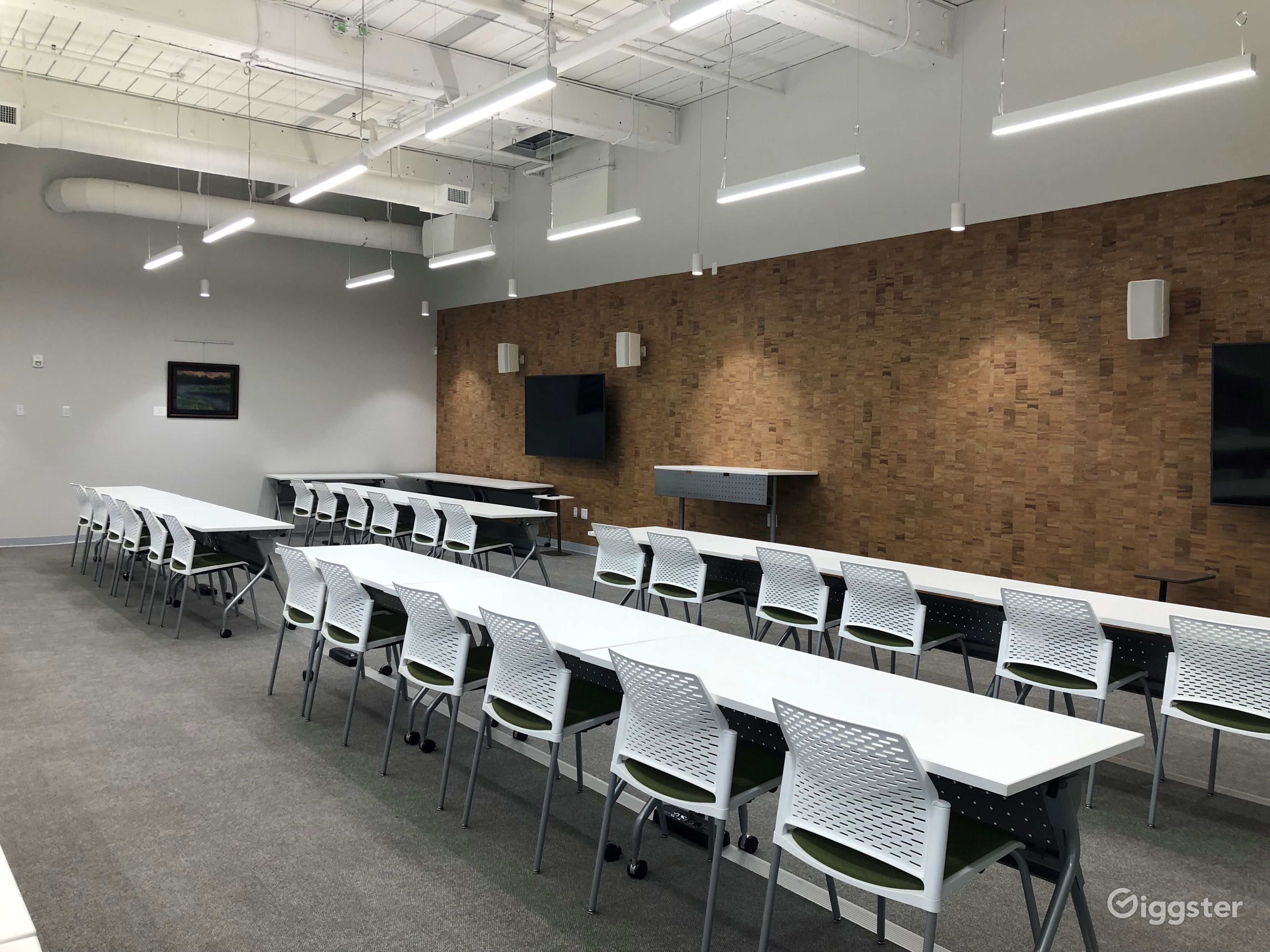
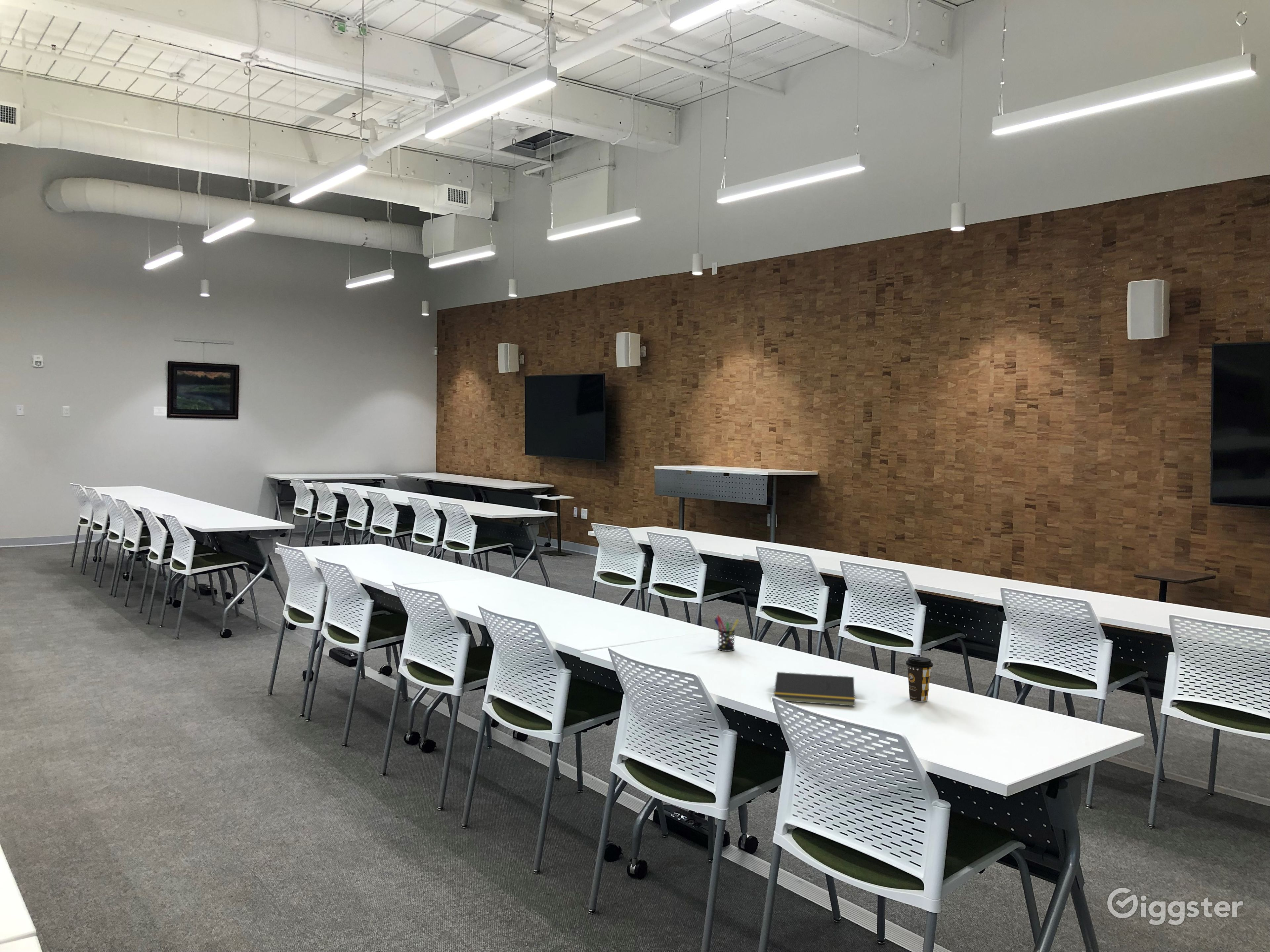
+ coffee cup (919, 679)
+ pen holder (726, 632)
+ notepad (814, 688)
